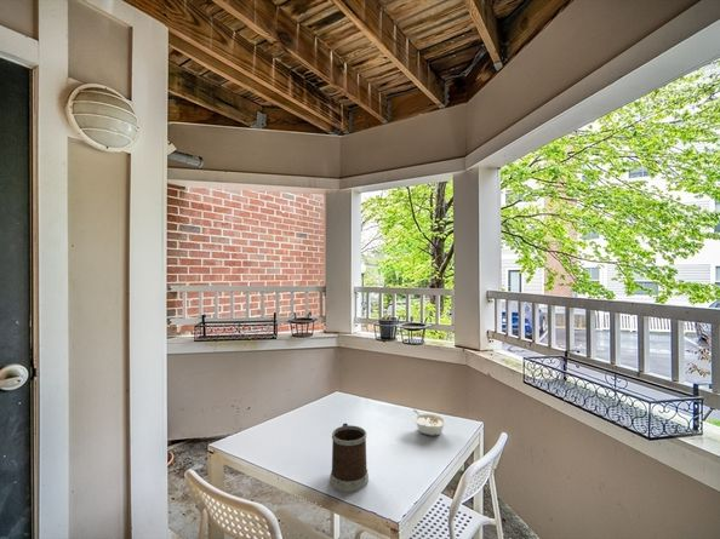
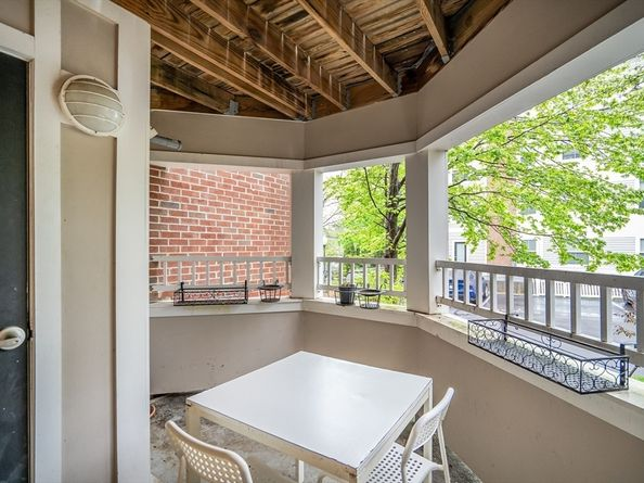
- legume (428, 424)
- mug (348, 453)
